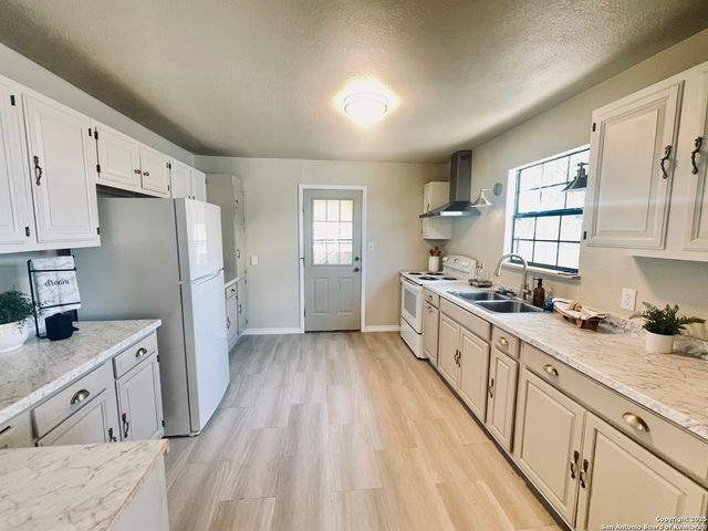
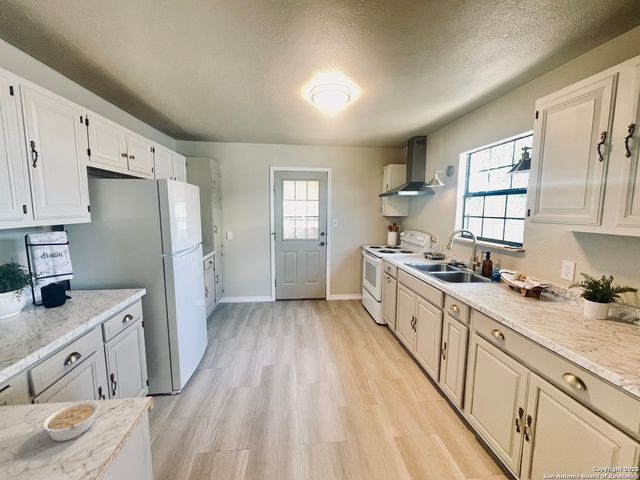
+ legume (73, 420)
